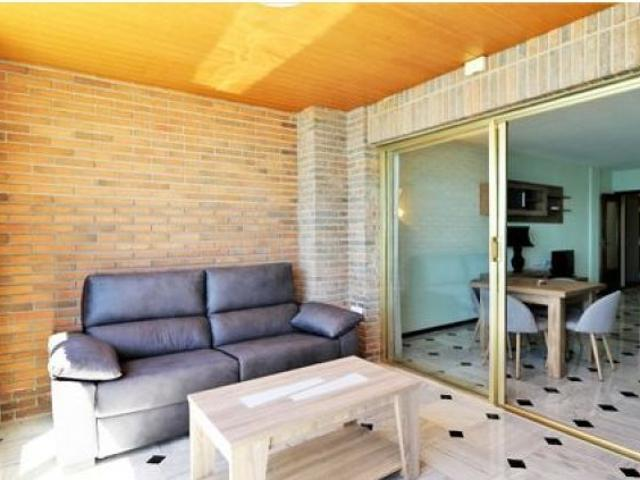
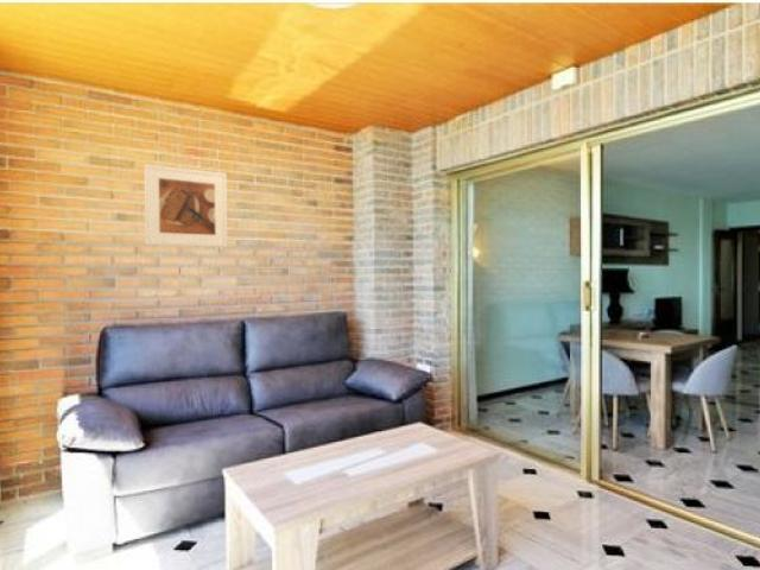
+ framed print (188, 207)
